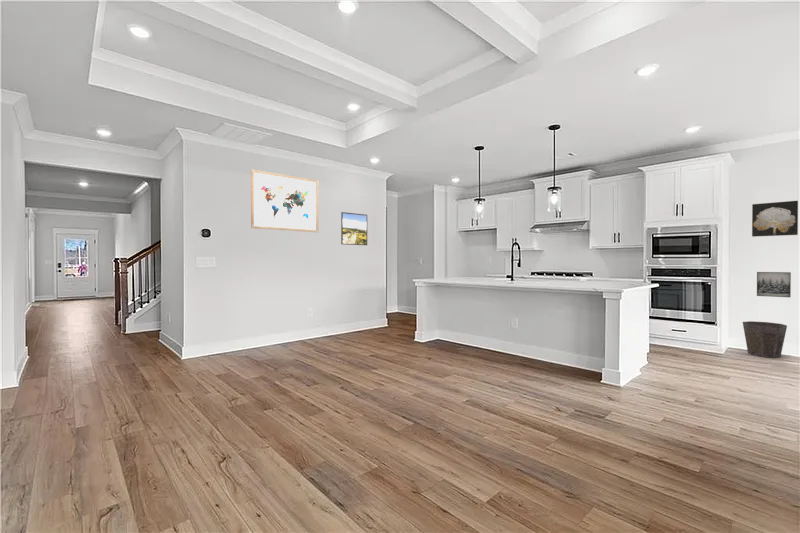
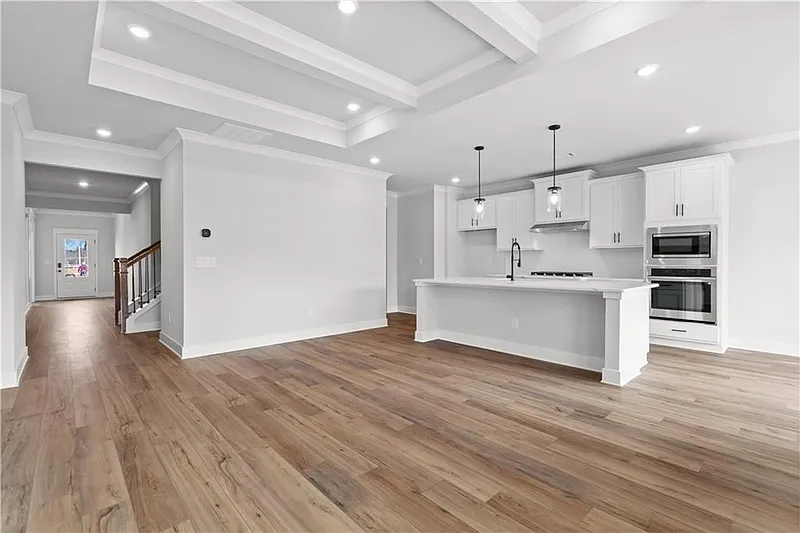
- wall art (774, 219)
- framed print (354, 229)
- wall art (773, 284)
- waste bin (764, 339)
- wall art (286, 202)
